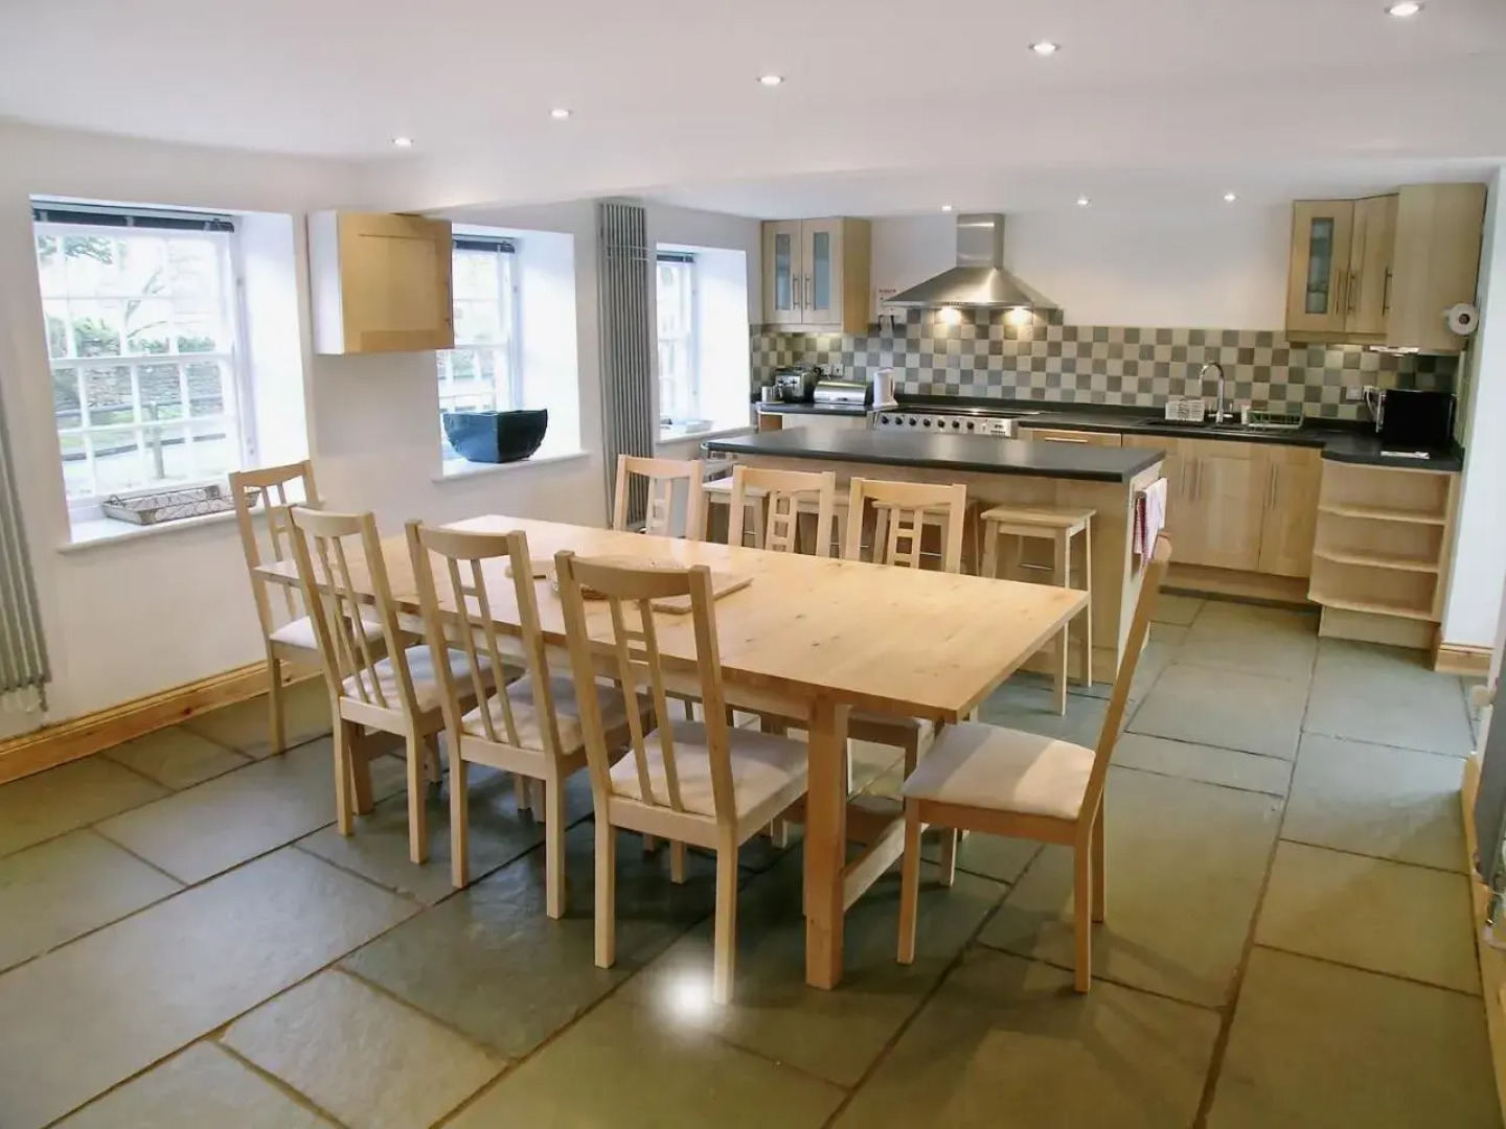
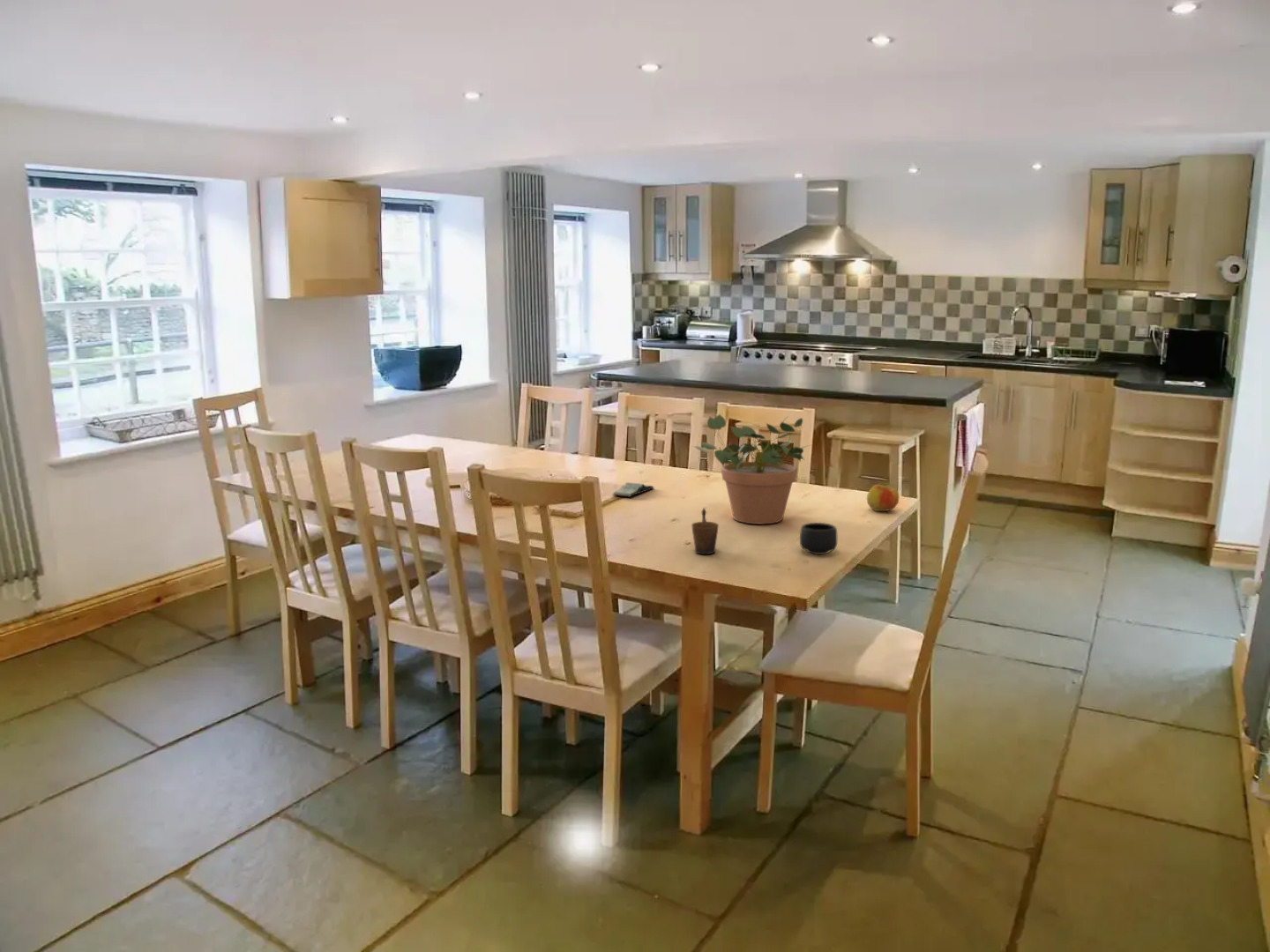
+ book (633, 487)
+ apple (883, 497)
+ mug (704, 531)
+ mug (819, 538)
+ potted plant (750, 468)
